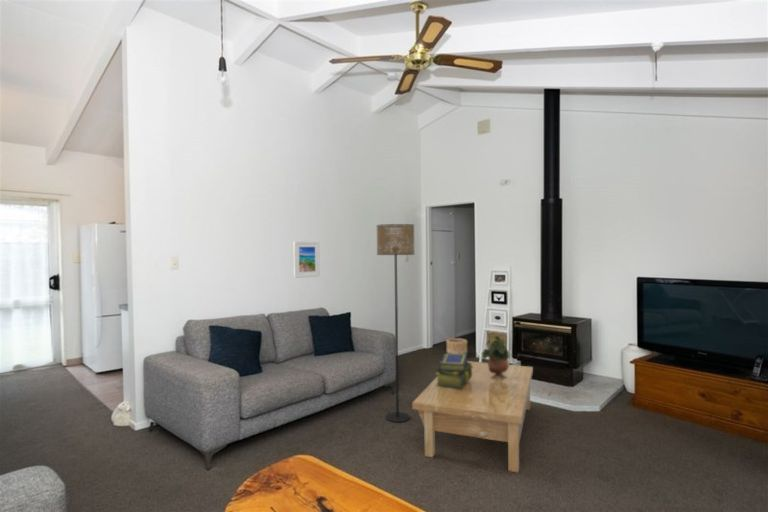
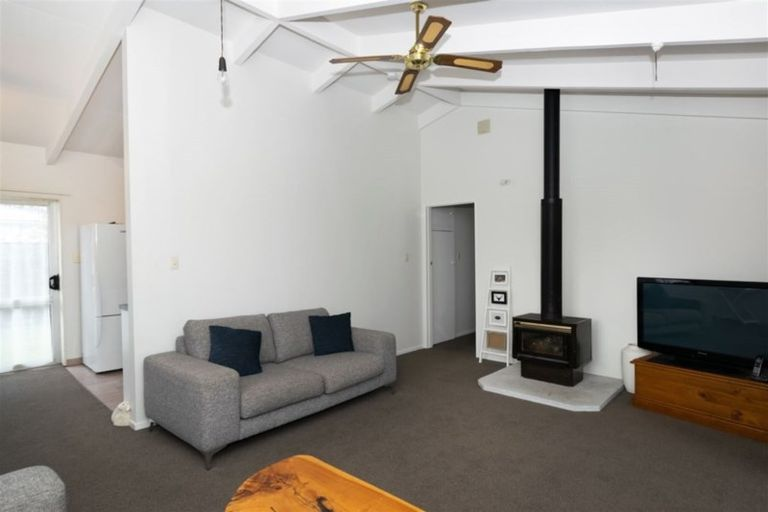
- stack of books (454, 370)
- coffee table (480, 405)
- basket (456, 347)
- potted plant (496, 356)
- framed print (306, 259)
- floor lamp (396, 321)
